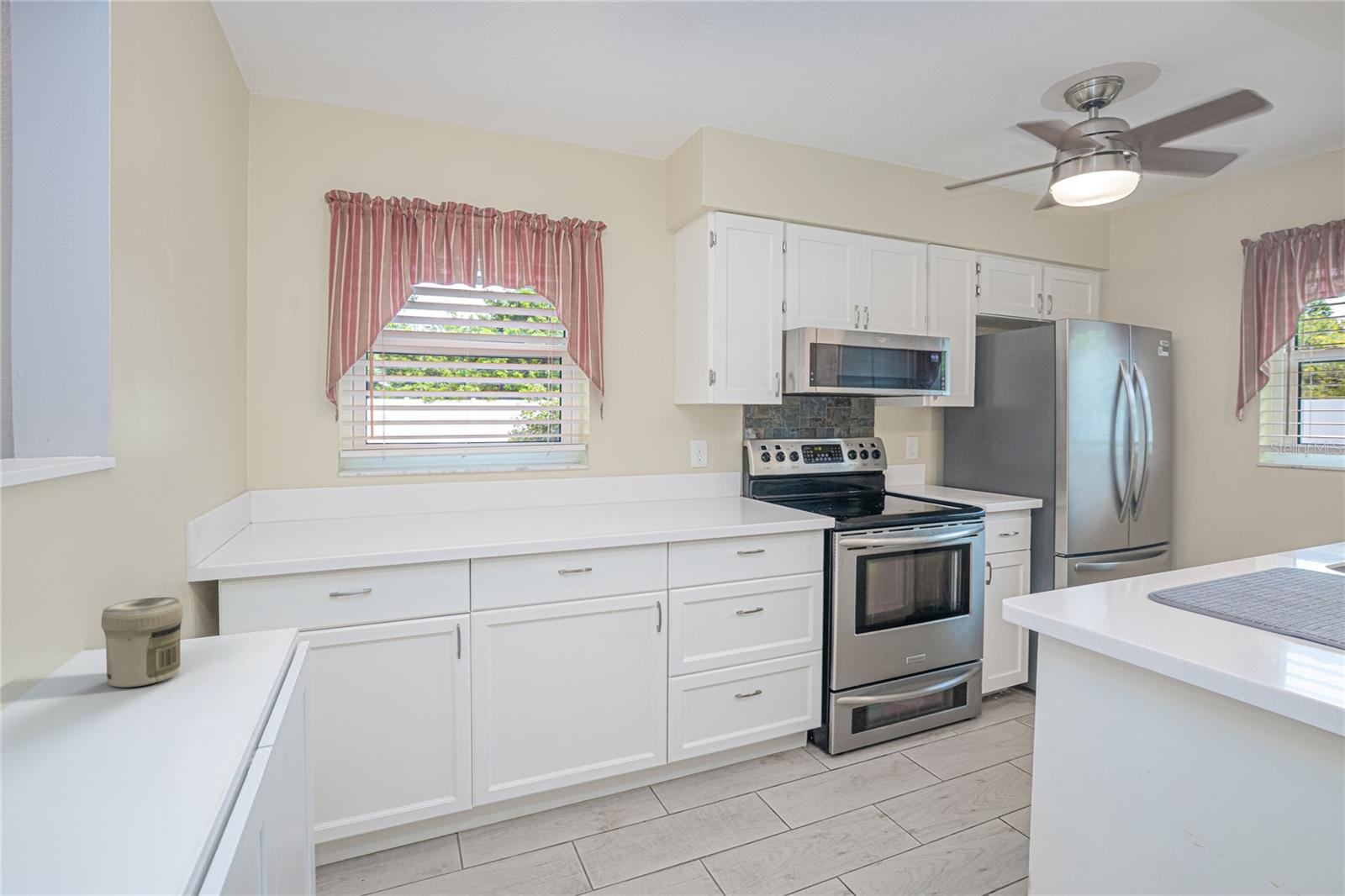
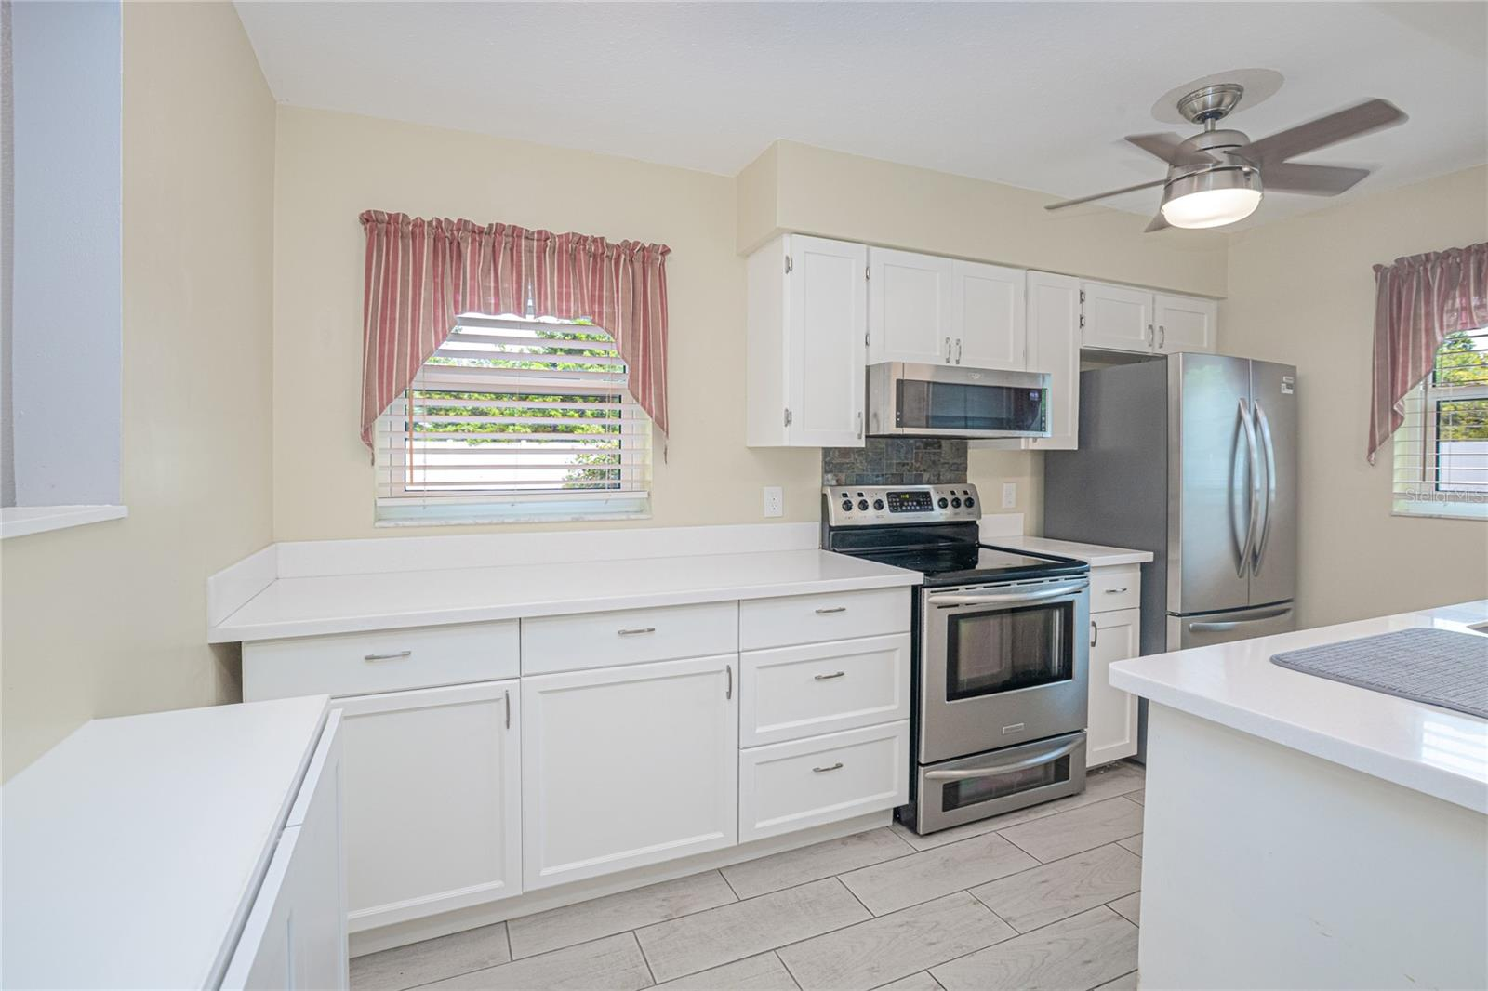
- jar (143, 640)
